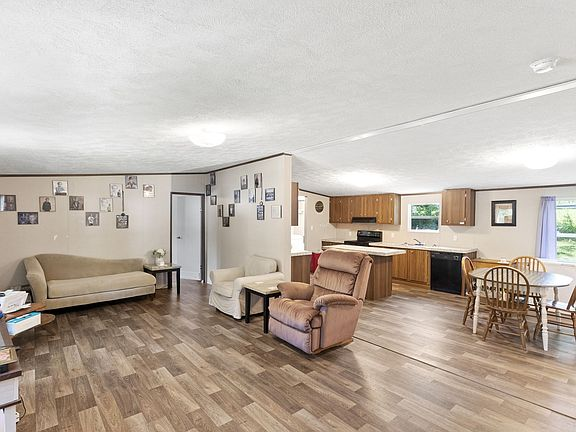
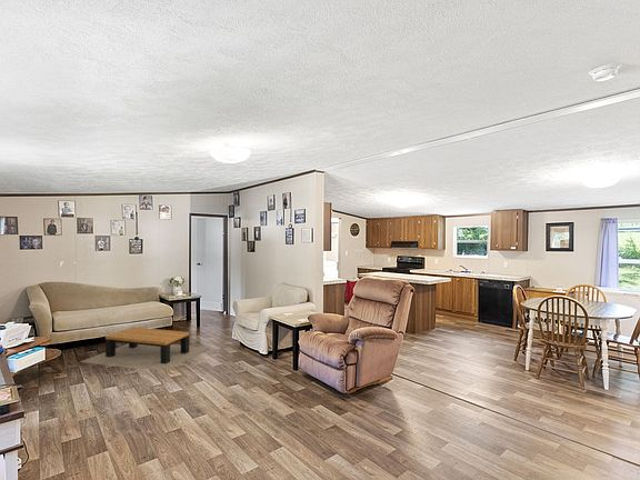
+ coffee table (148, 344)
